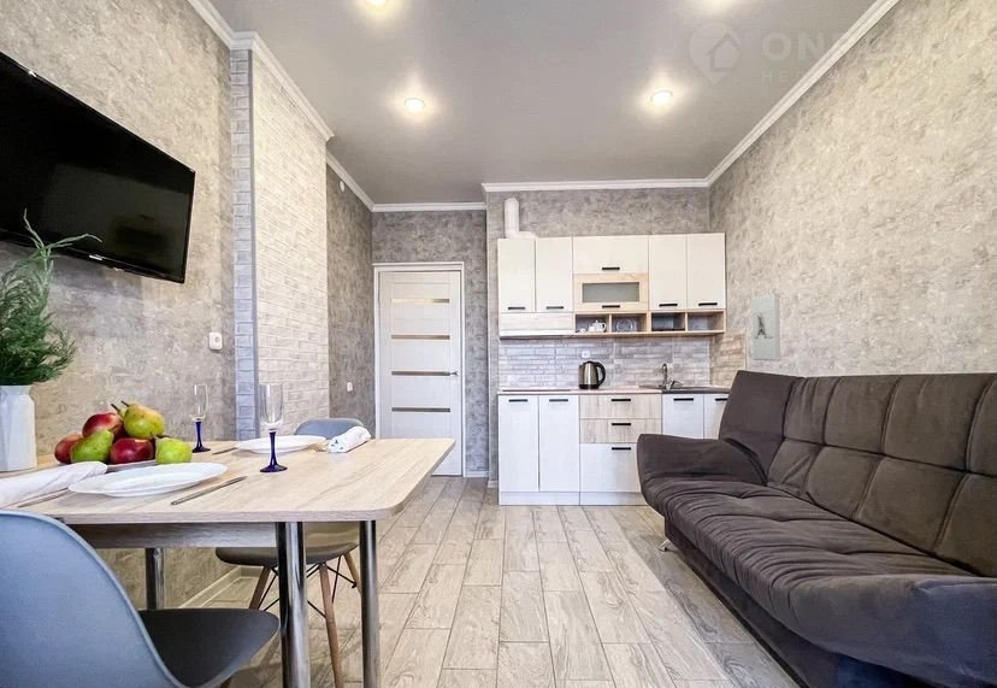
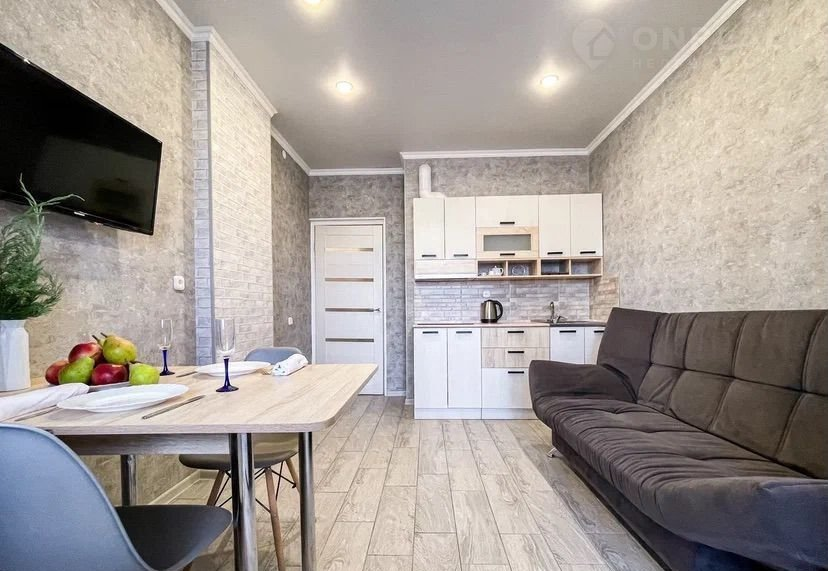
- wall sculpture (765, 328)
